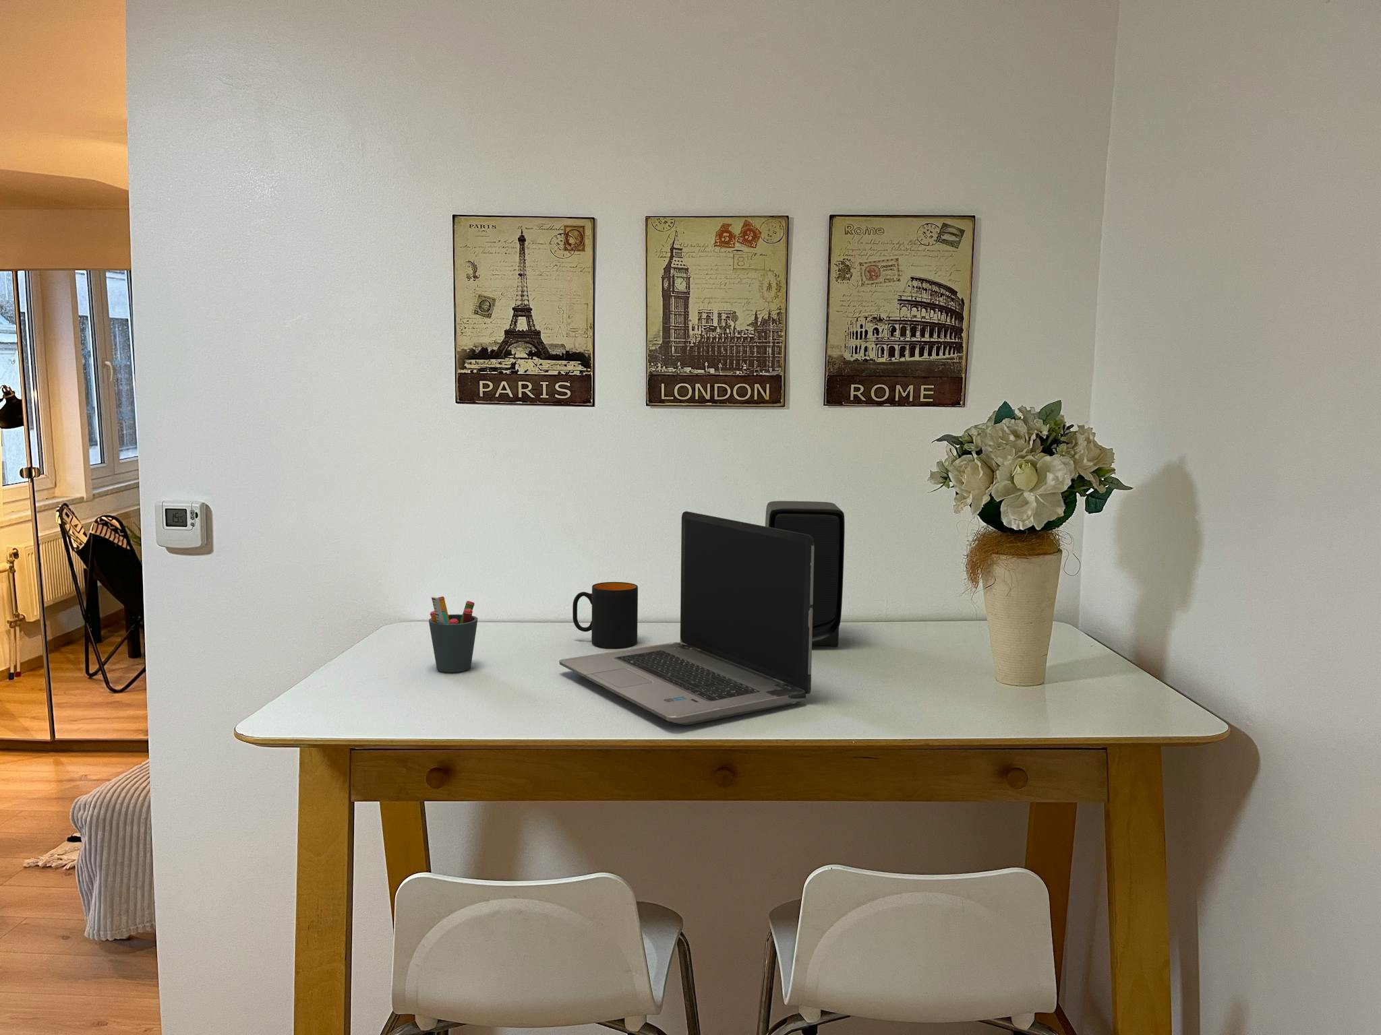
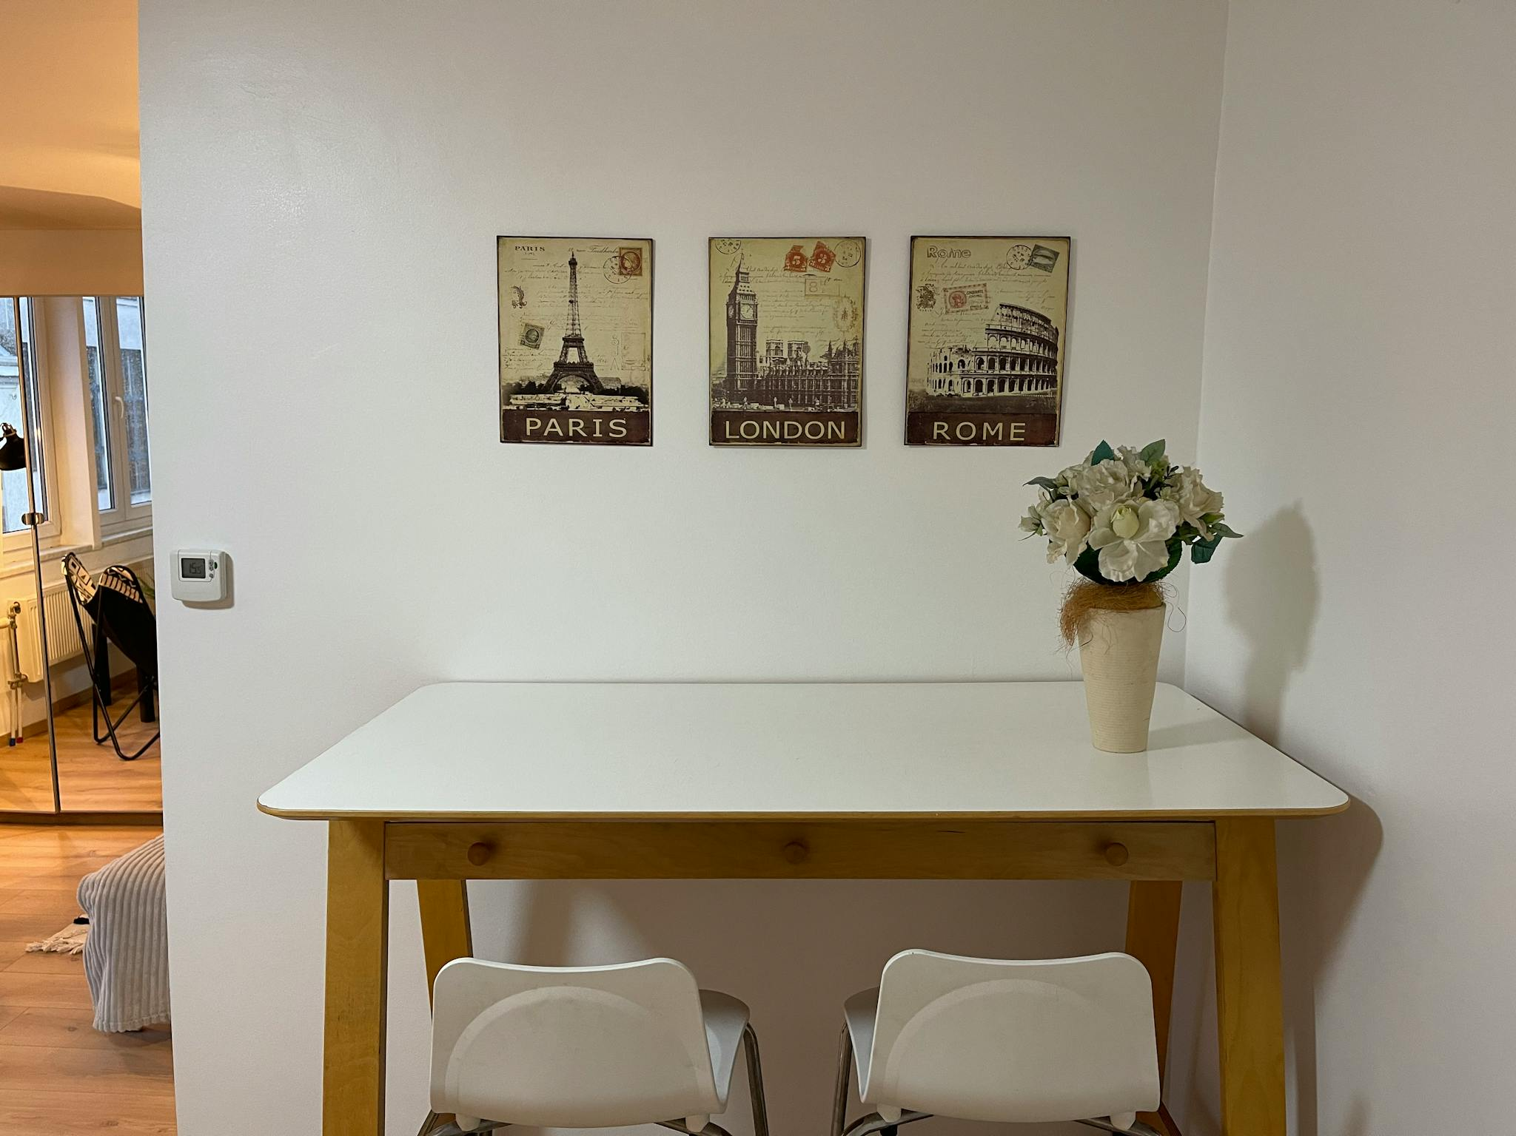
- speaker (813, 575)
- laptop computer (681, 607)
- mug (605, 613)
- pen holder (452, 631)
